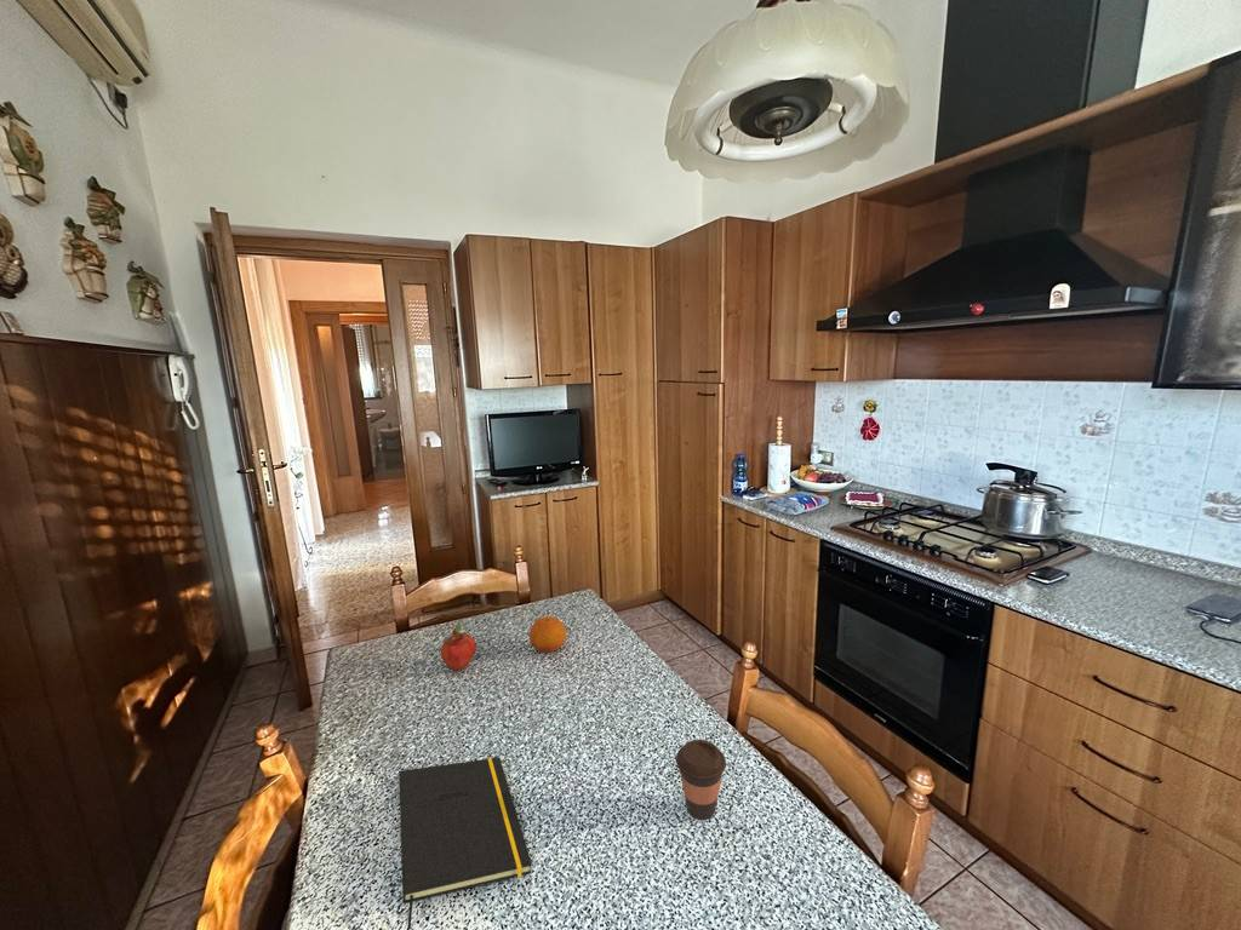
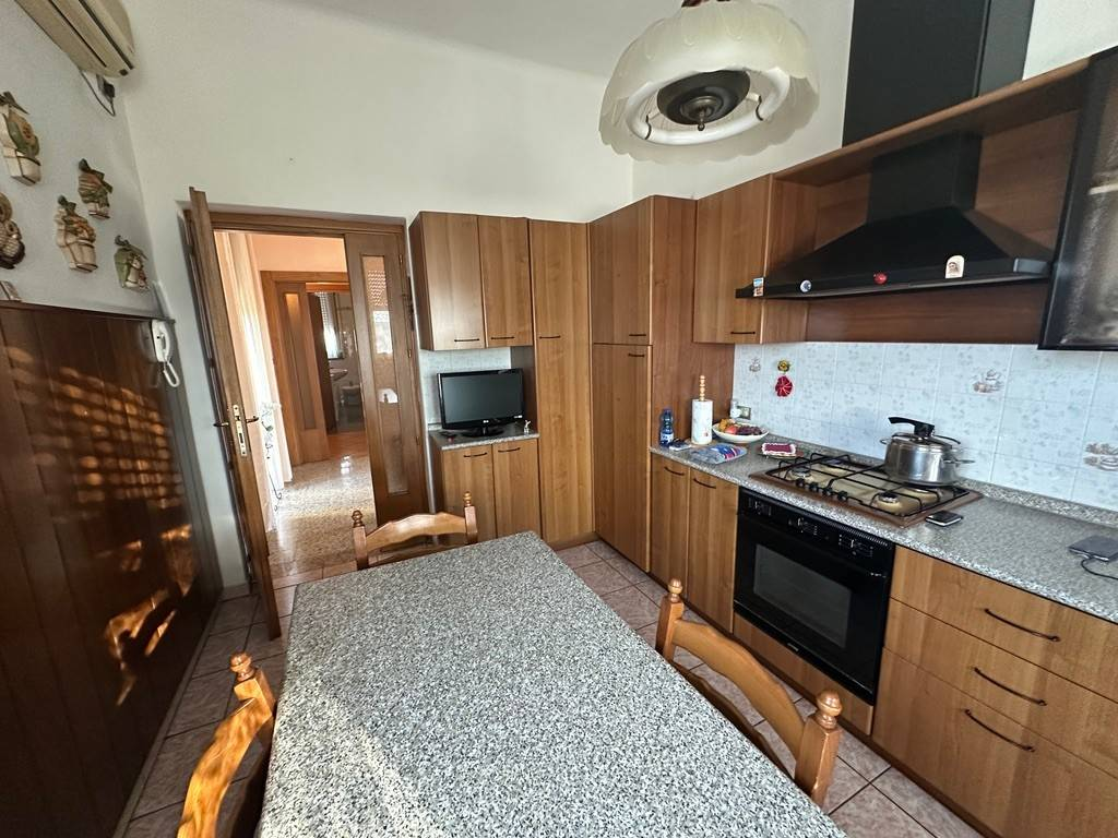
- fruit (547, 633)
- fruit (458, 645)
- notepad (459, 817)
- coffee cup (700, 780)
